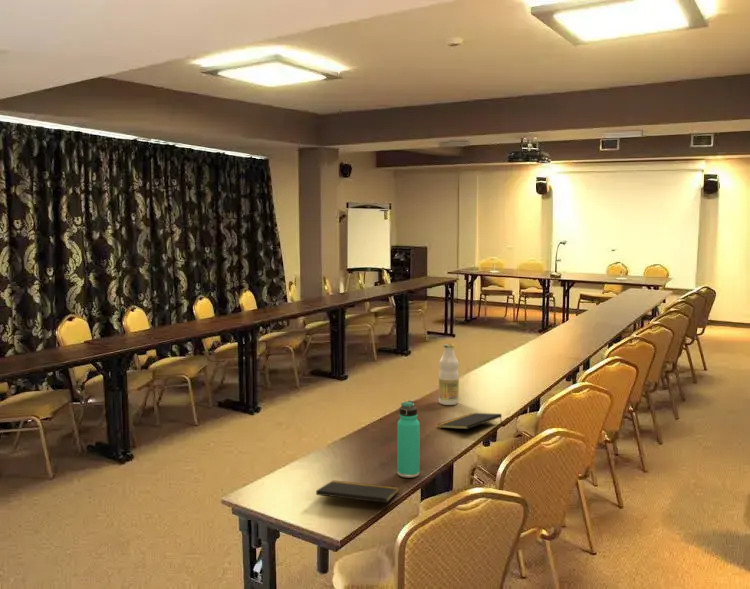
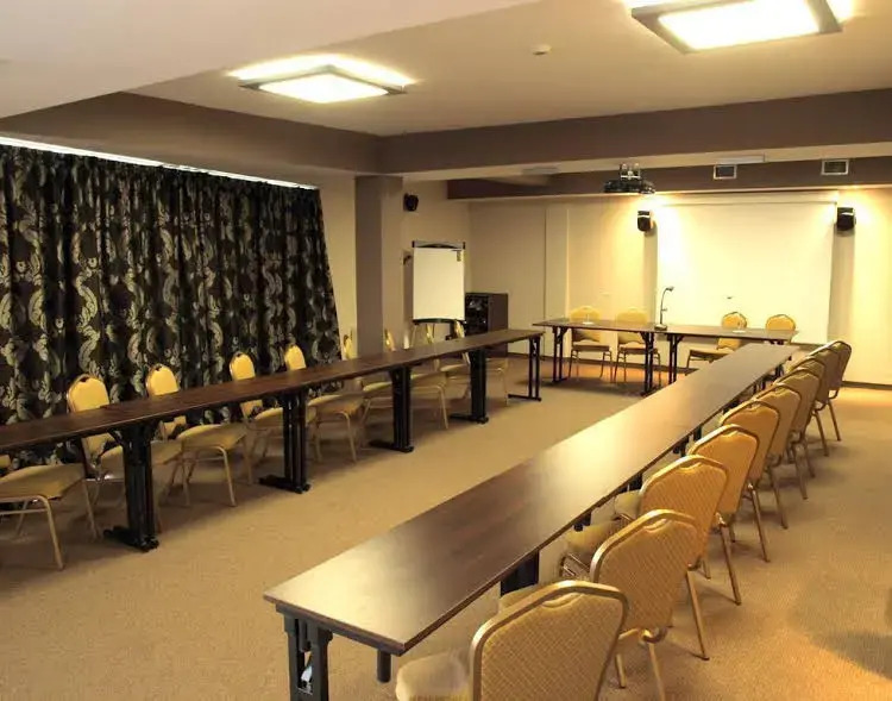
- bottle (448, 373)
- notepad (469, 420)
- thermos bottle (408, 437)
- notepad (358, 491)
